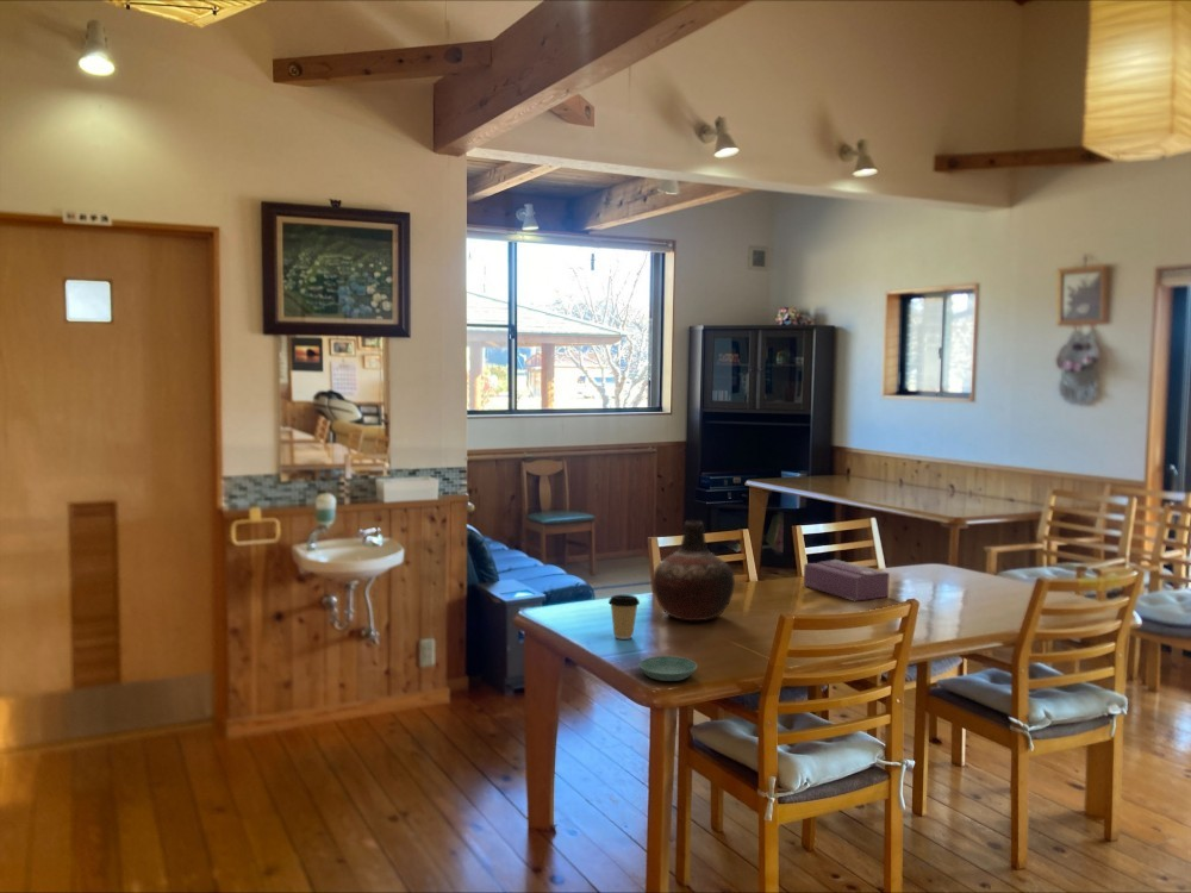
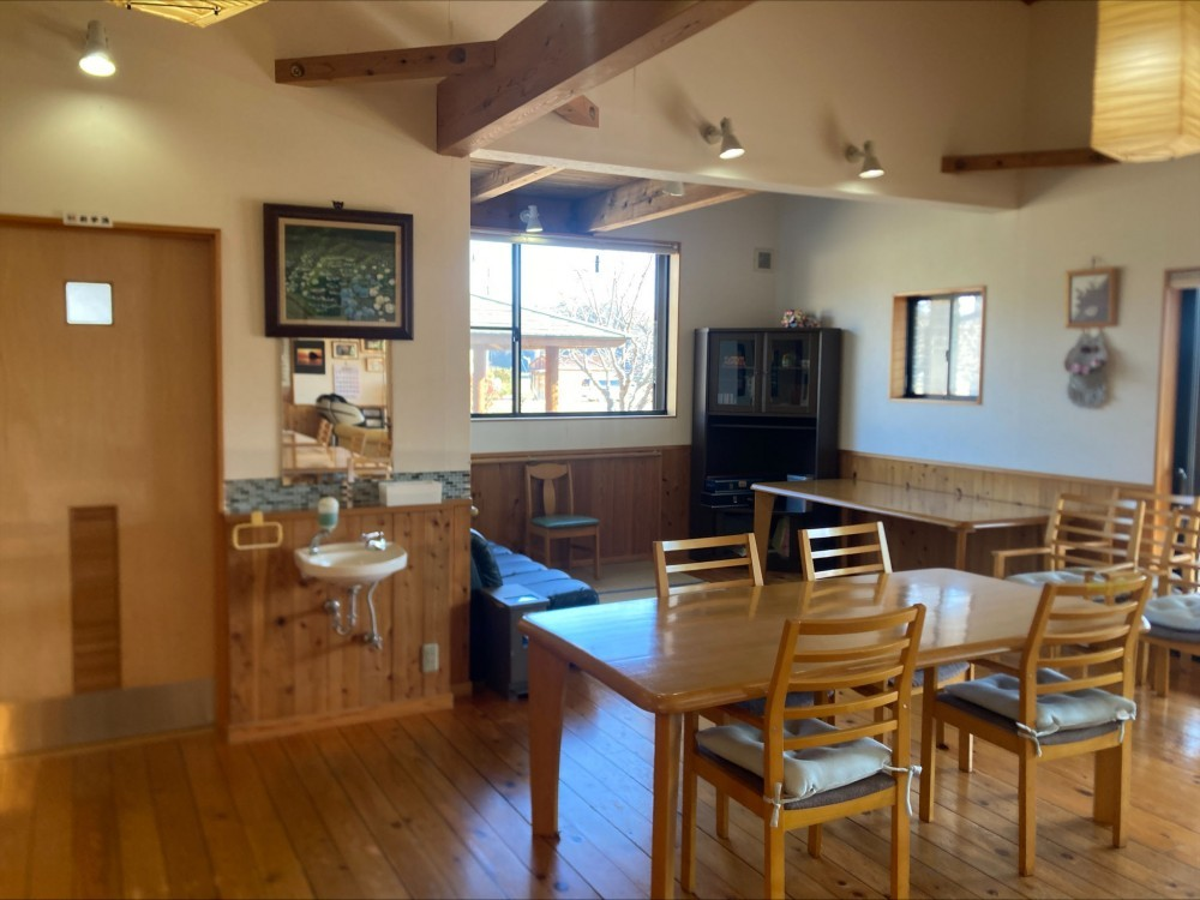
- coffee cup (623, 616)
- vase (693, 568)
- saucer (667, 669)
- tissue box (844, 579)
